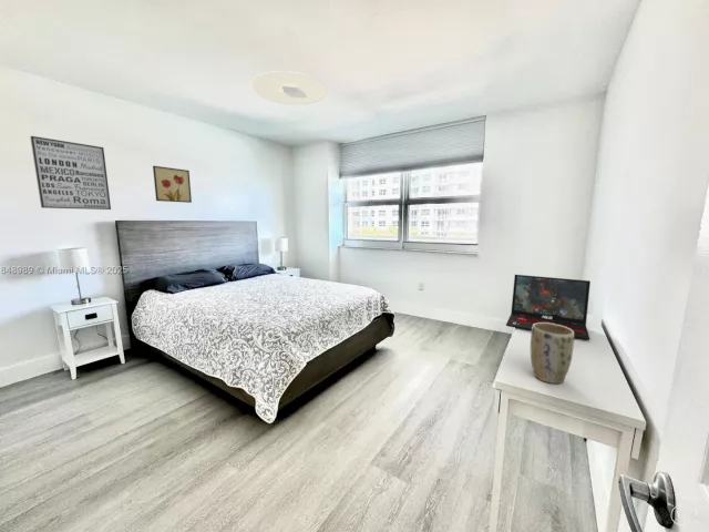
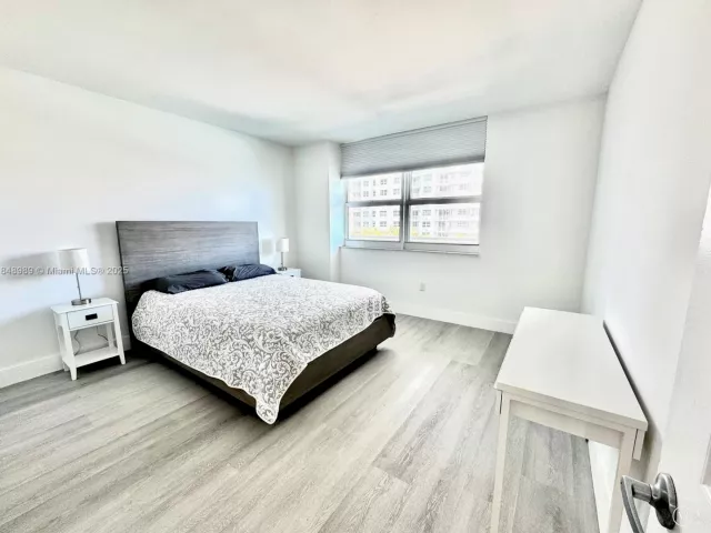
- ceiling light (289, 85)
- wall art (73, 175)
- wall art (173, 185)
- laptop (547, 304)
- plant pot (549, 352)
